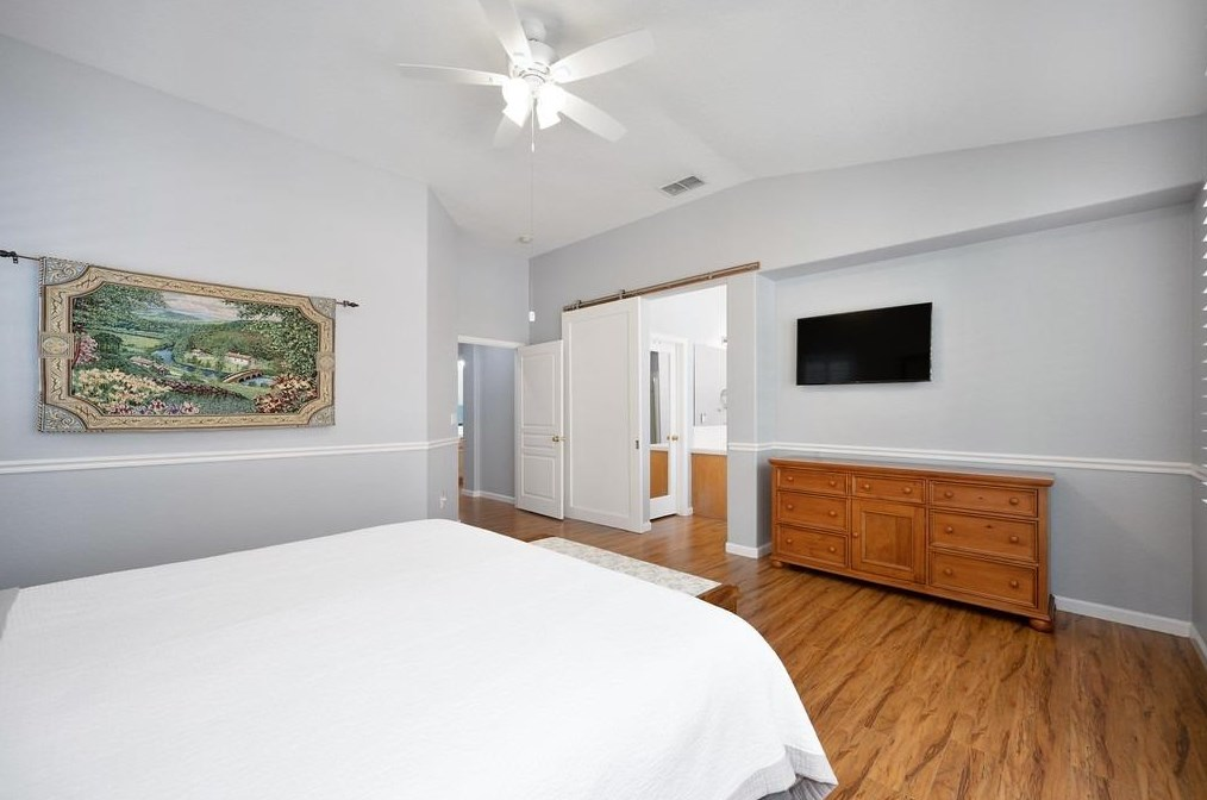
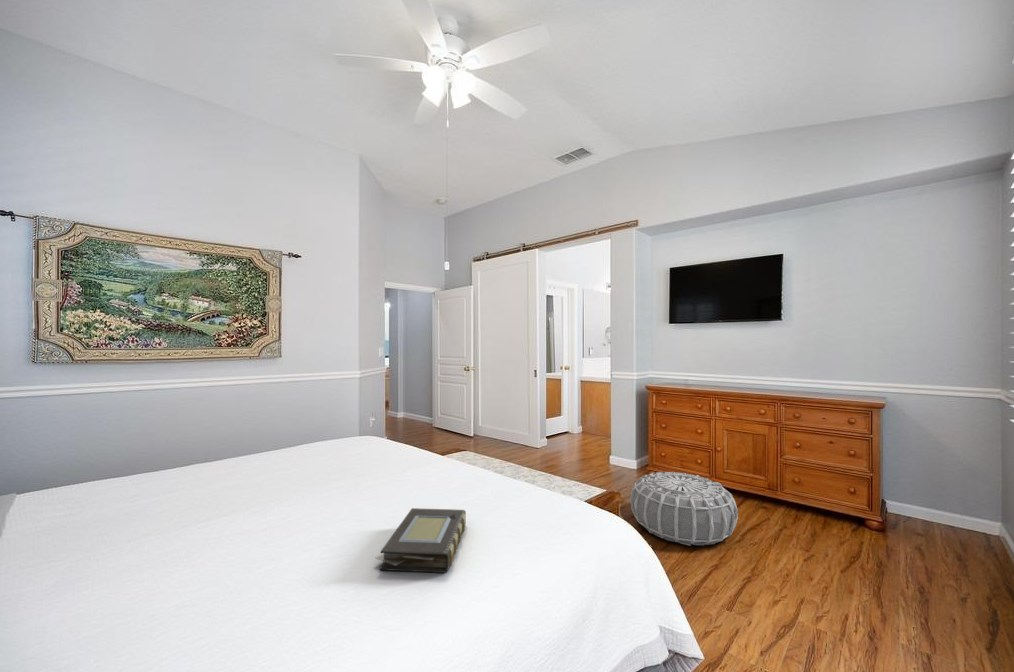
+ book (424, 535)
+ air purifier (681, 504)
